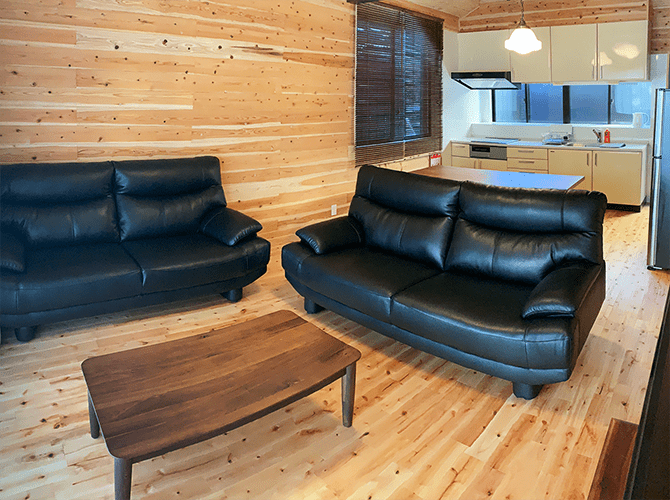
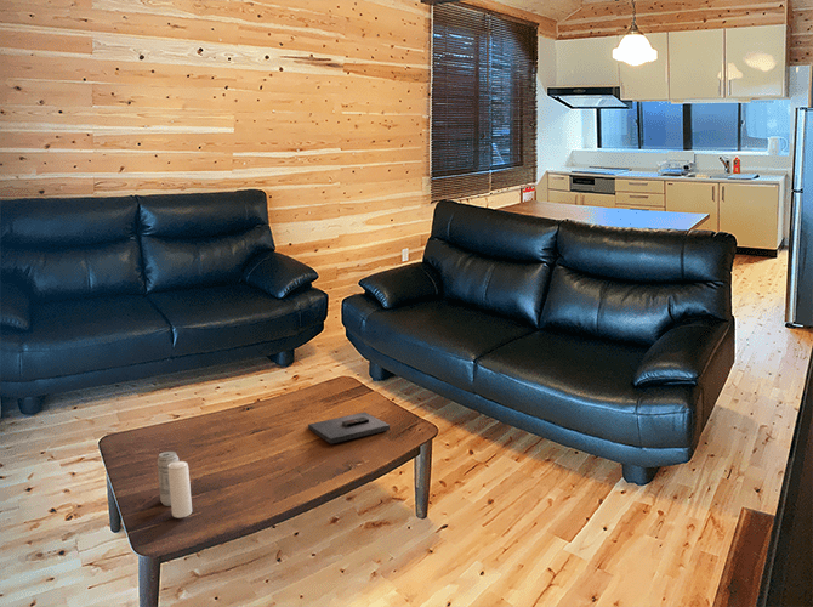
+ beverage can (174, 483)
+ book (348, 425)
